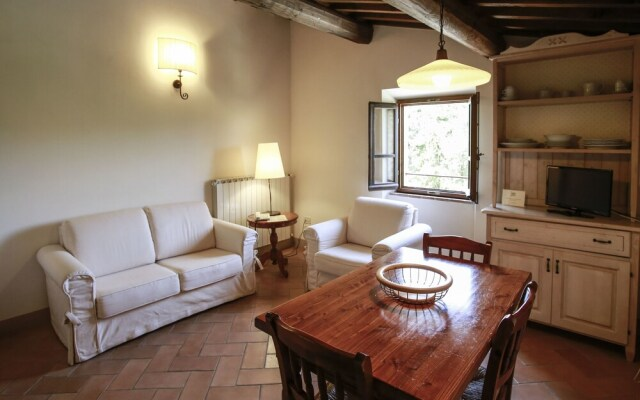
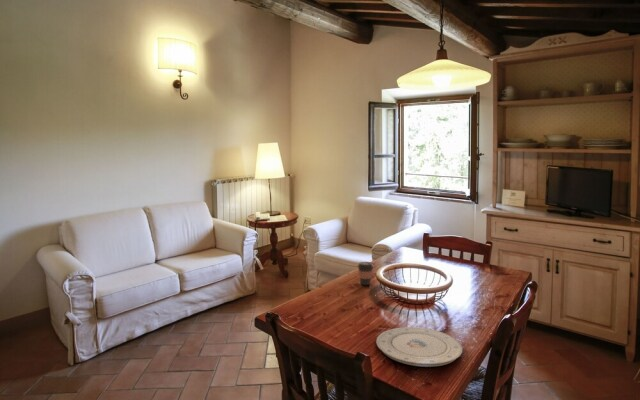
+ coffee cup (365, 273)
+ plate (418, 345)
